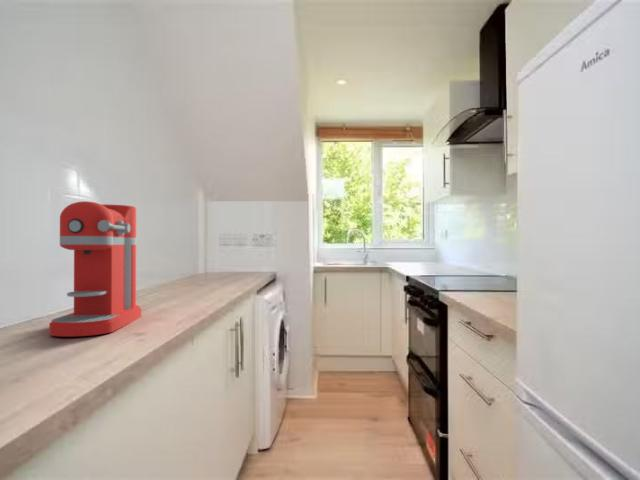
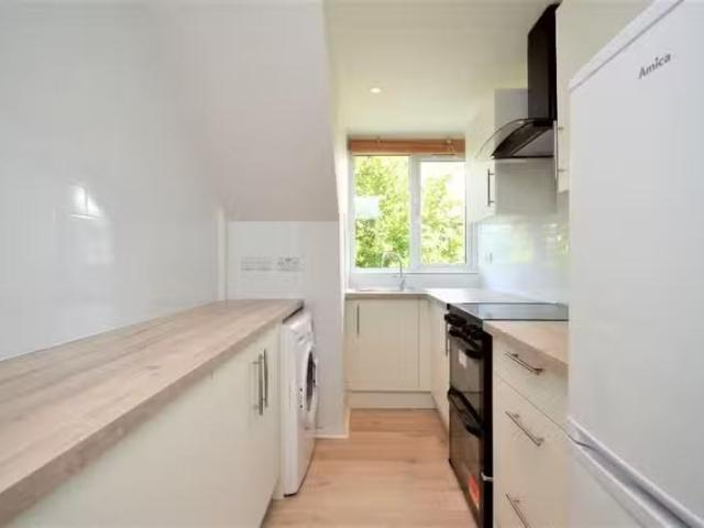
- coffee maker (101, 263)
